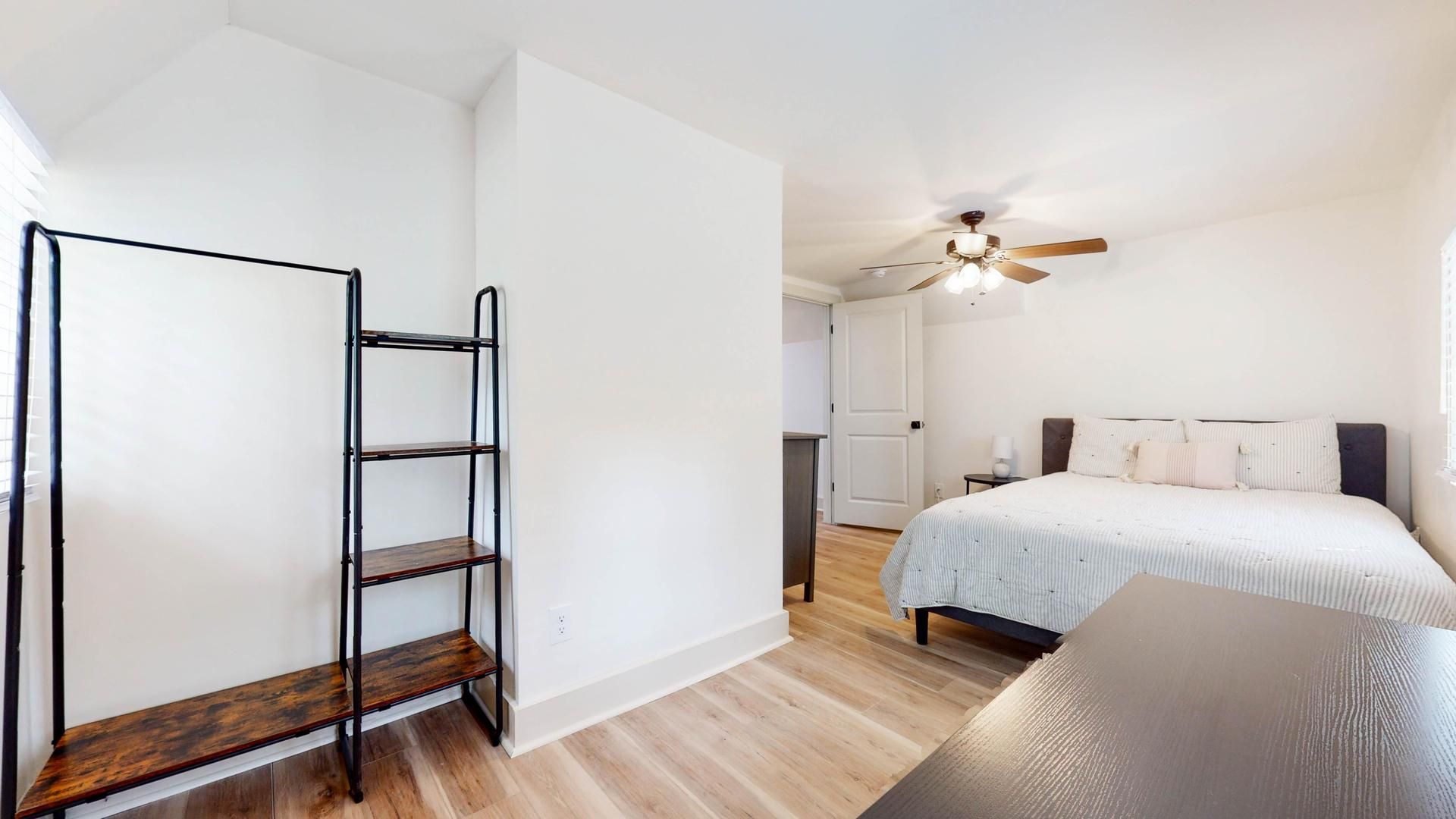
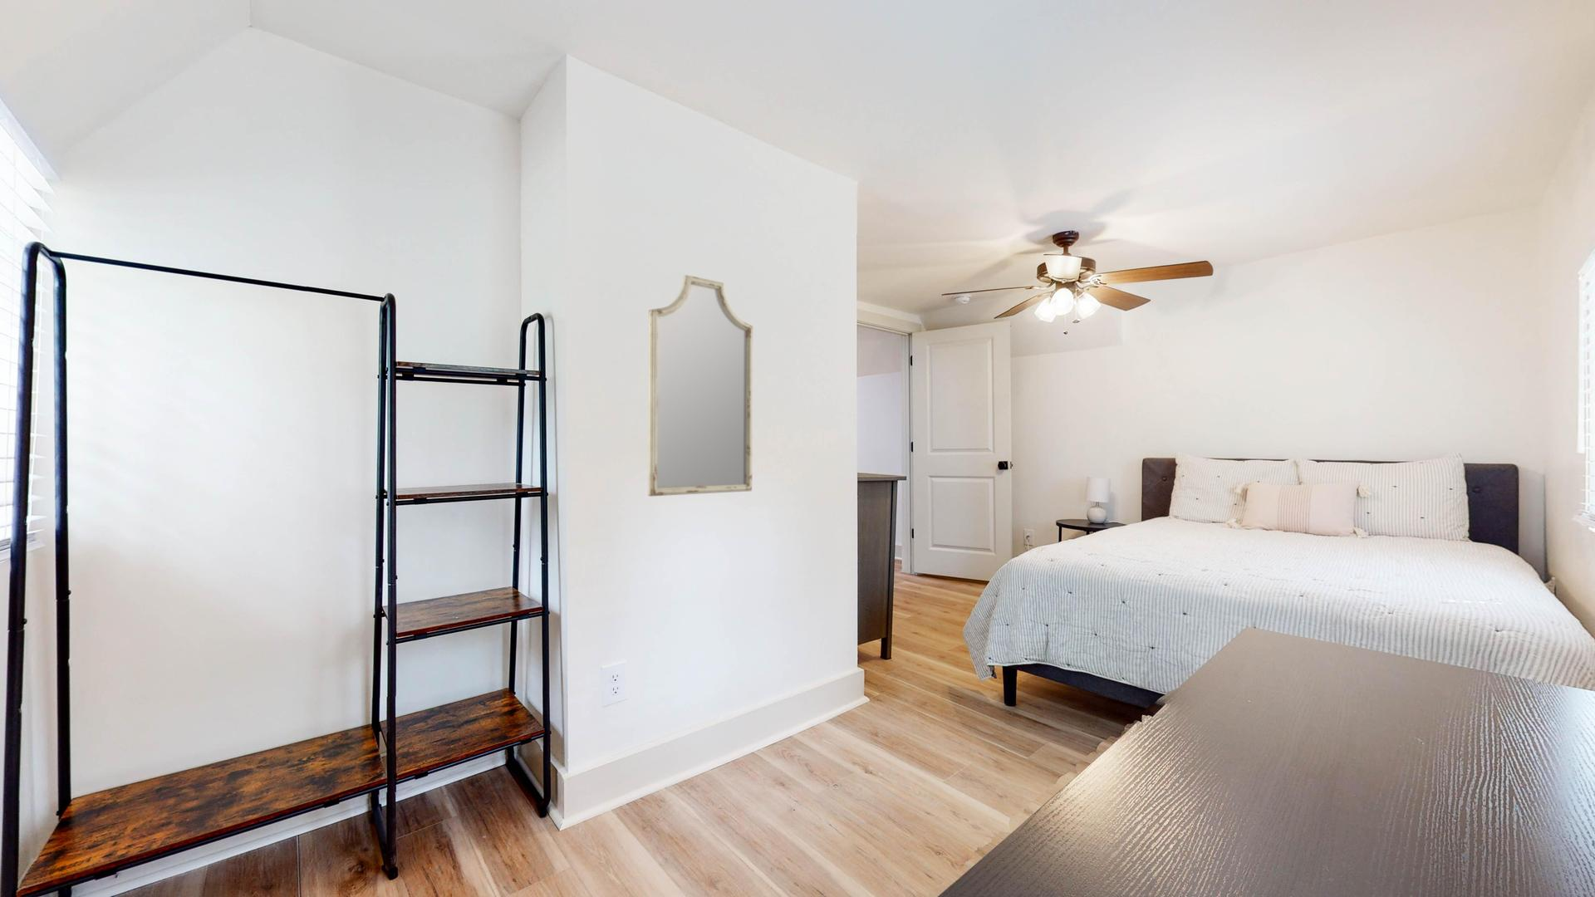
+ home mirror (703, 387)
